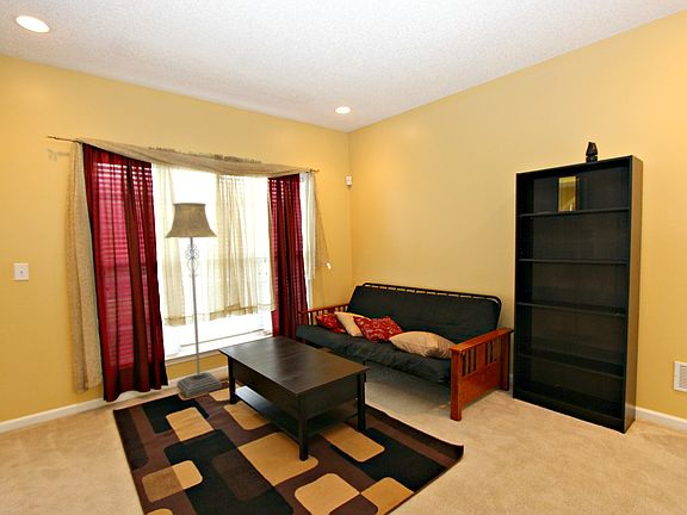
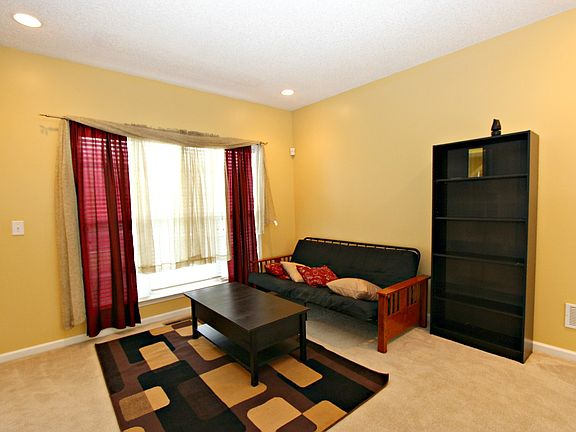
- floor lamp (194, 297)
